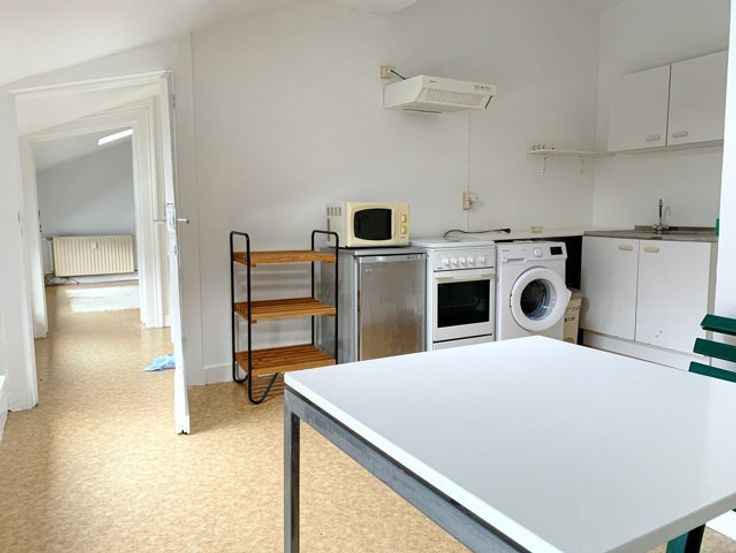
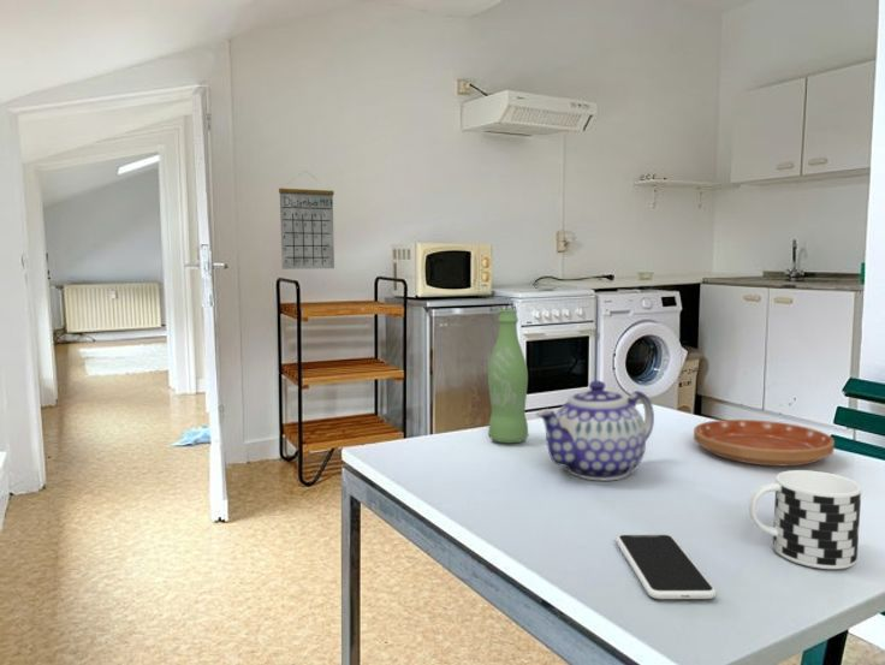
+ smartphone (661, 563)
+ teapot (598, 426)
+ calendar (307, 219)
+ bottle (507, 375)
+ cup (802, 517)
+ saucer (760, 443)
